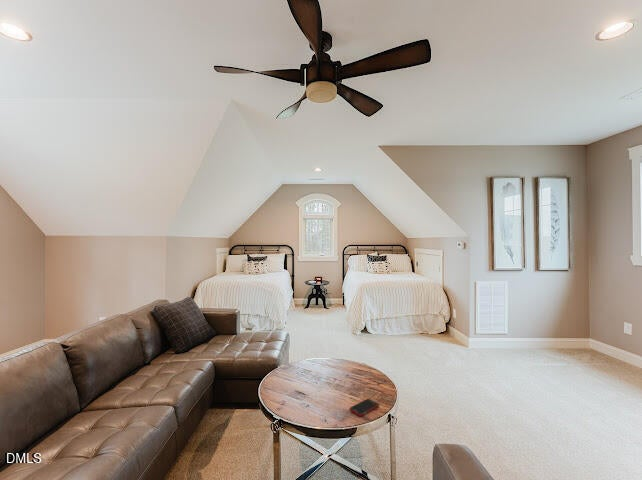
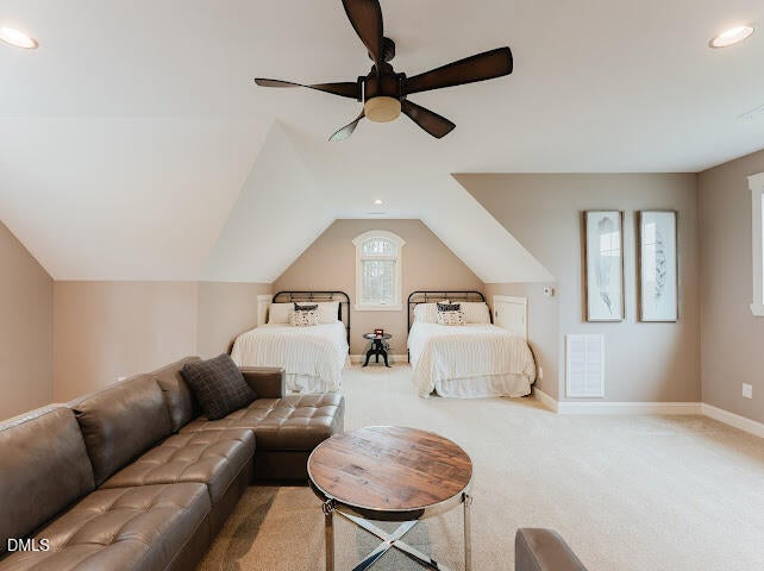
- cell phone (364, 407)
